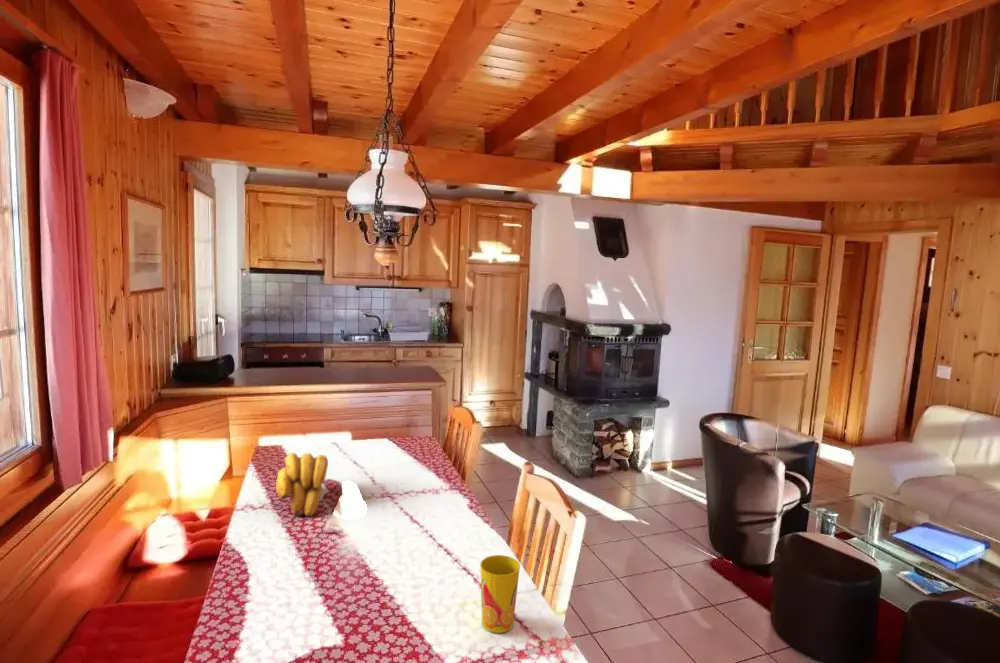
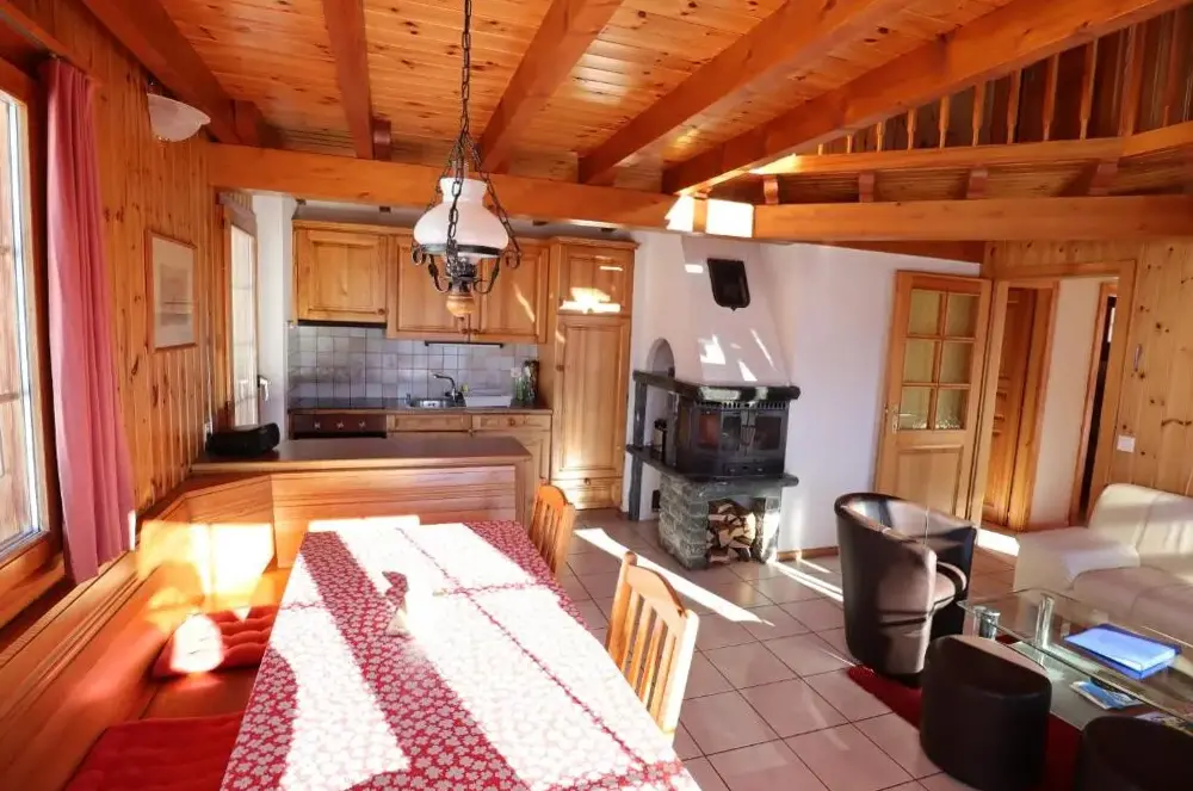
- banana bunch (302, 479)
- cup (498, 594)
